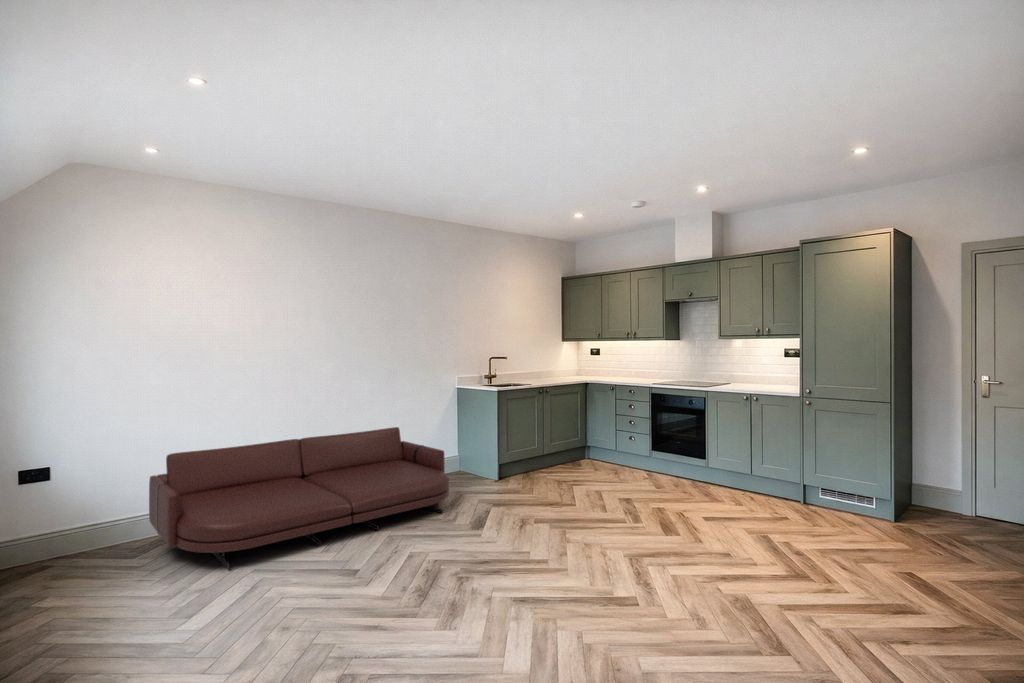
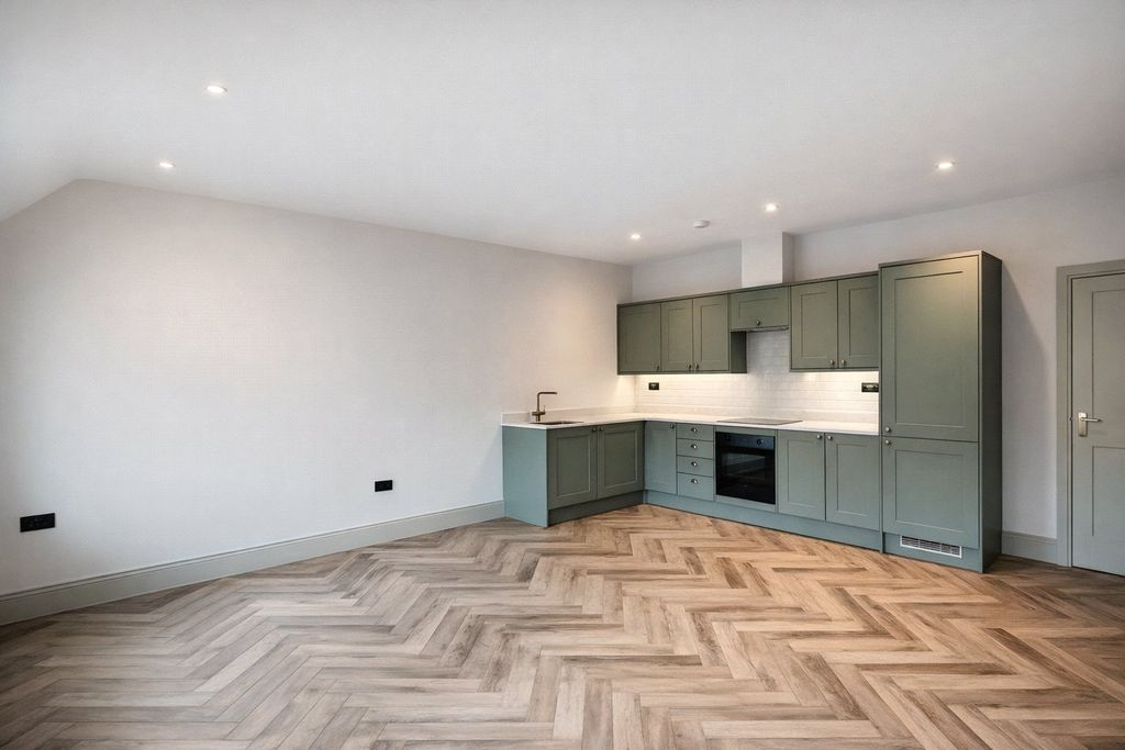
- leather (321, 483)
